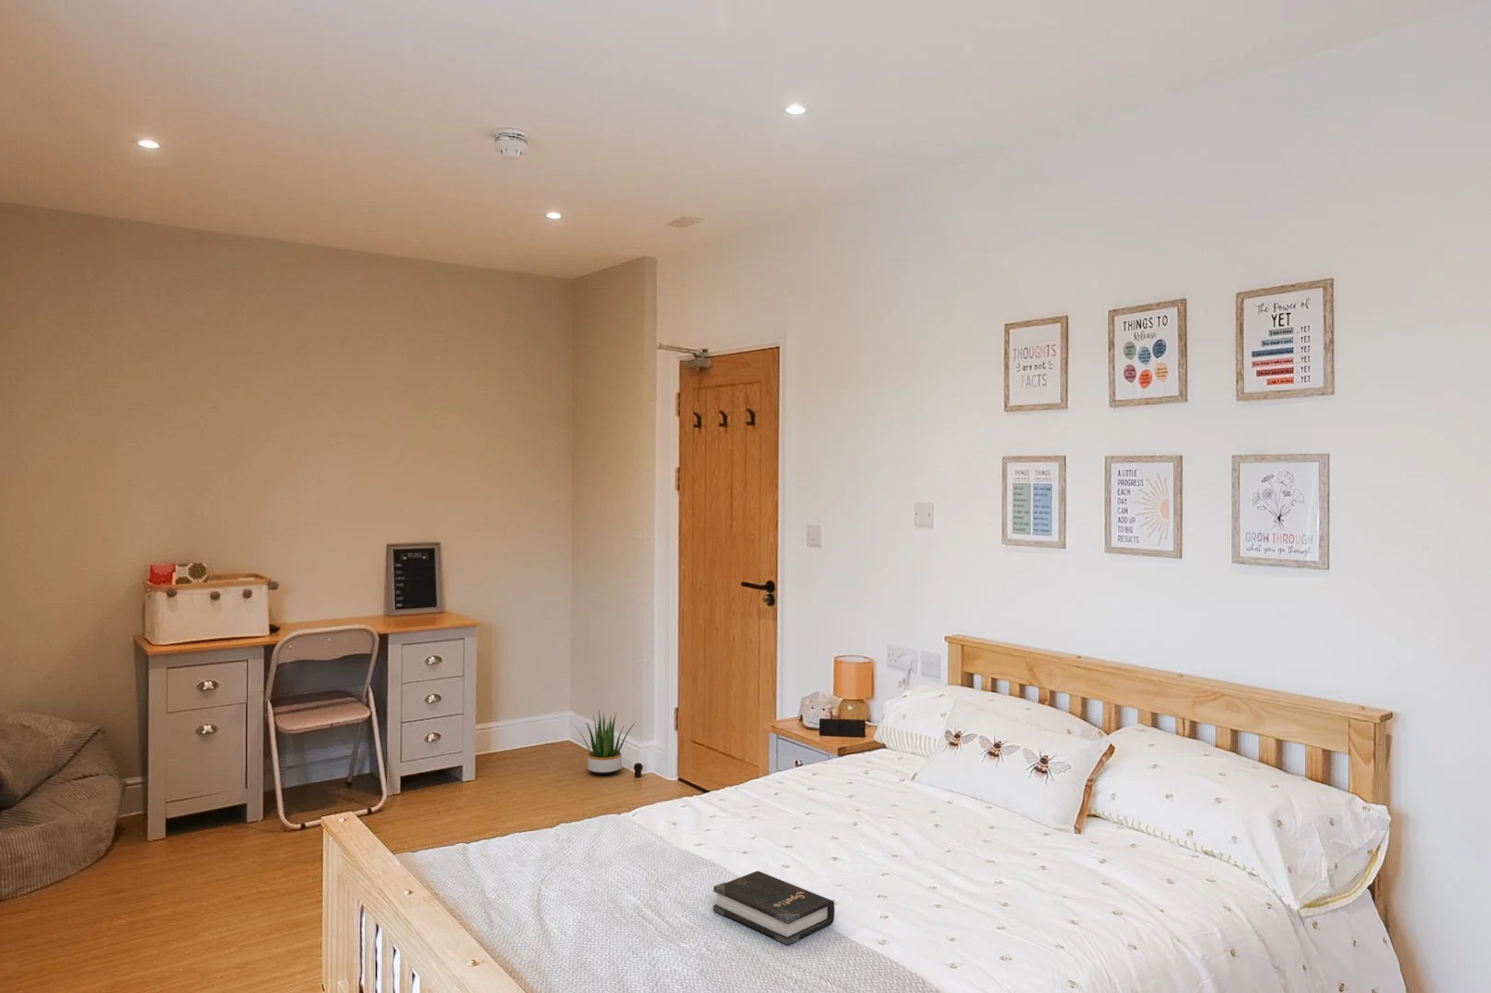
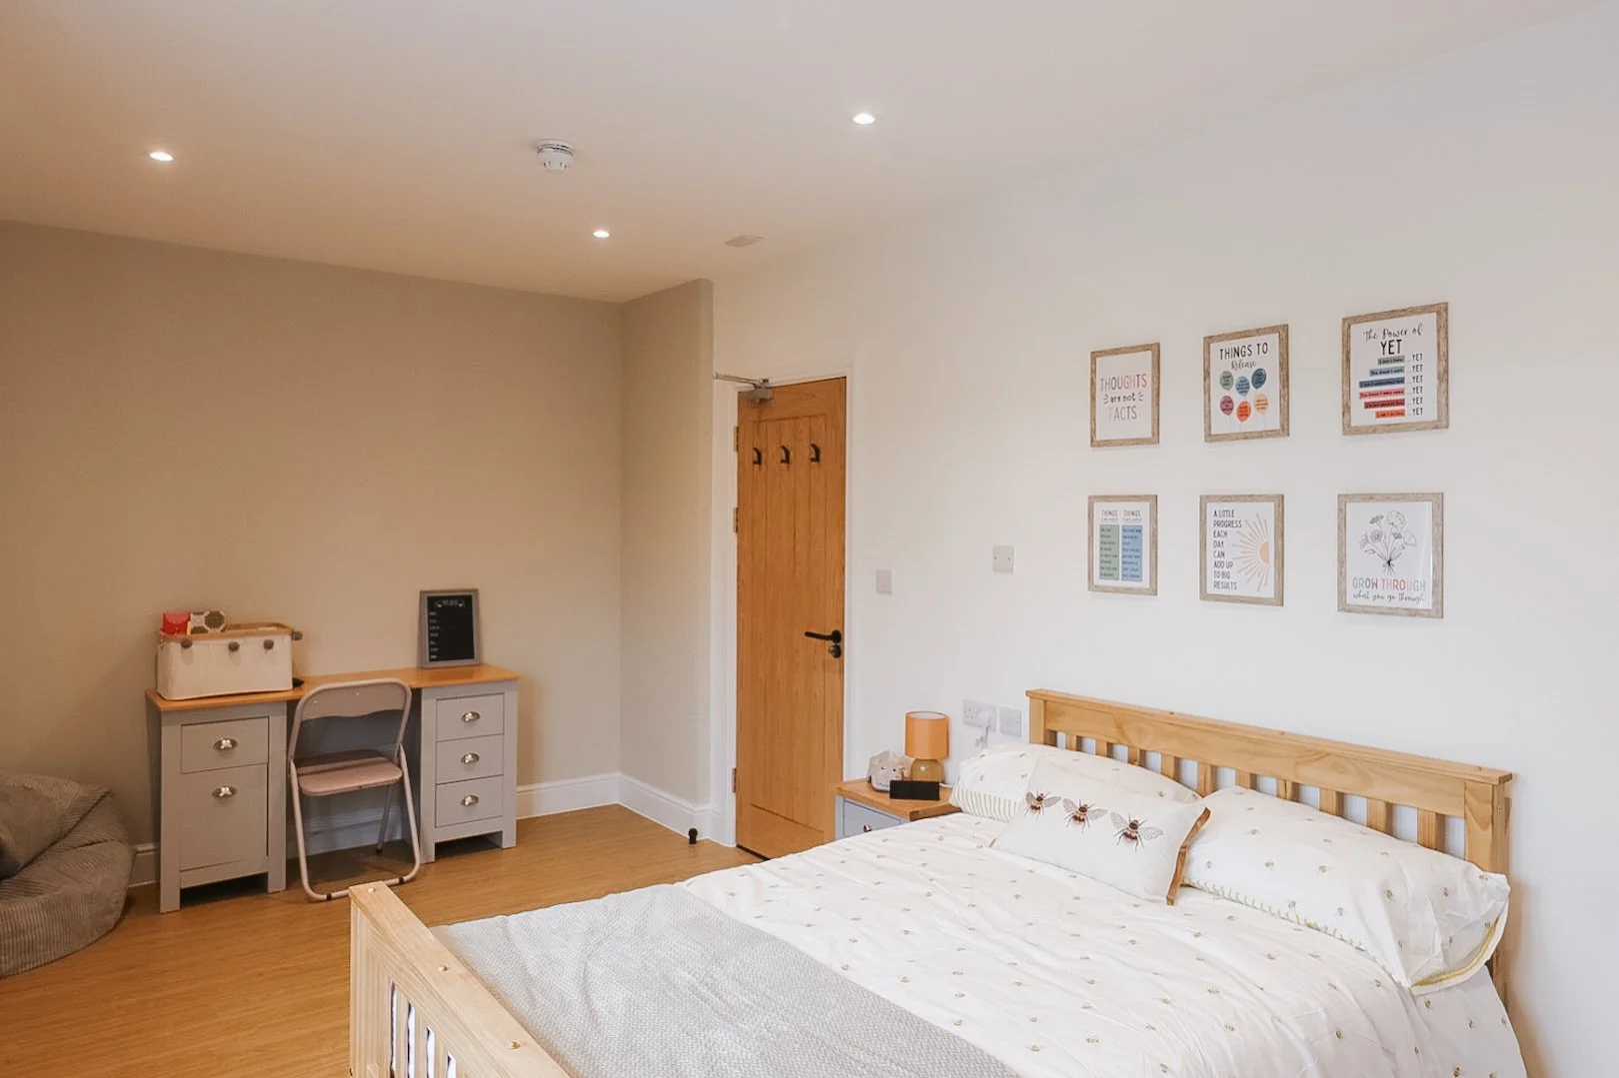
- hardback book (773, 903)
- potted plant (604, 741)
